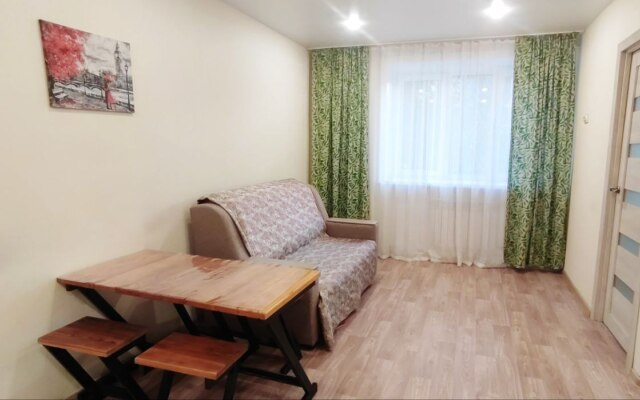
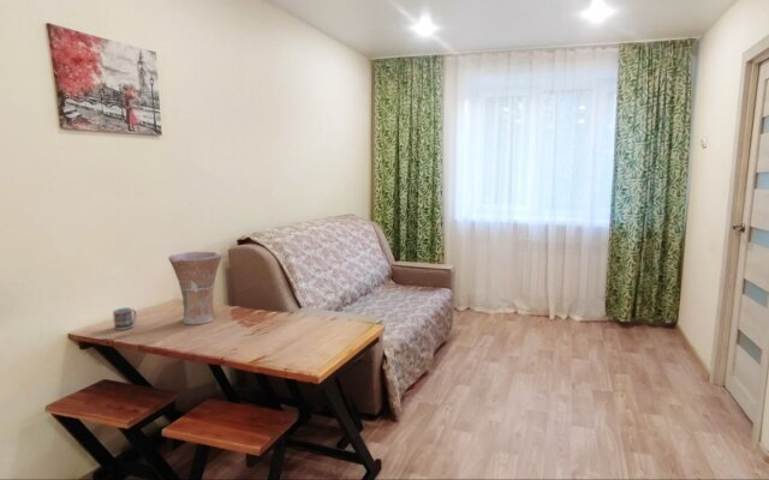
+ cup (125, 317)
+ vase (197, 287)
